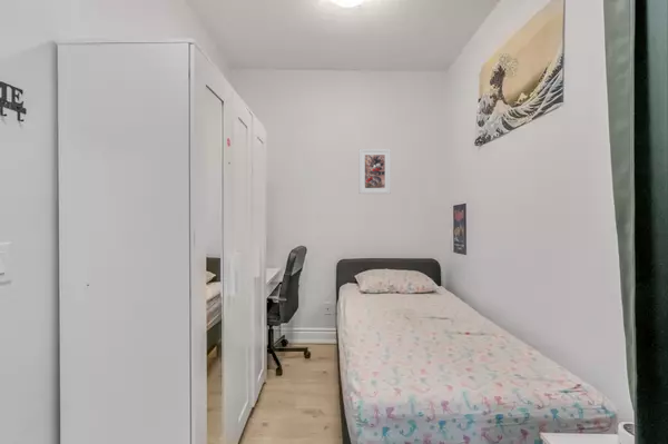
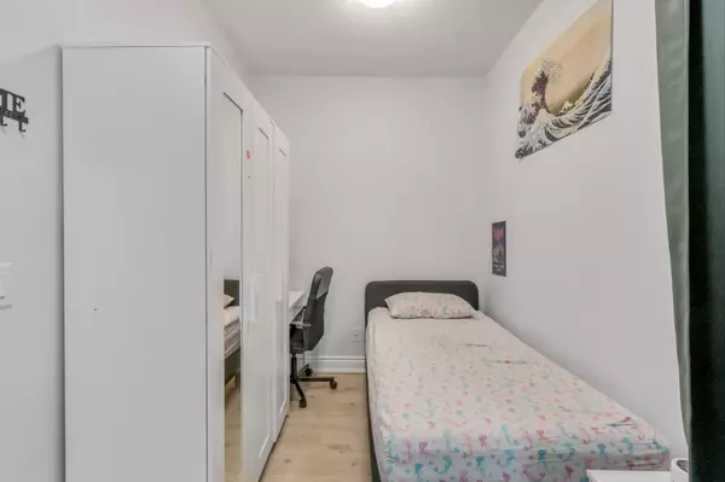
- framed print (374, 171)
